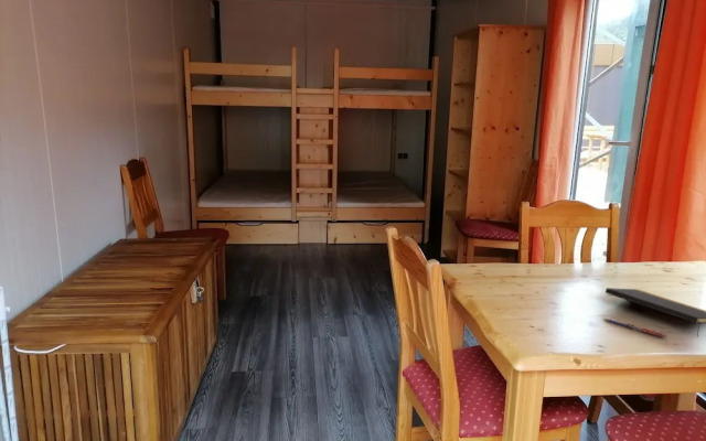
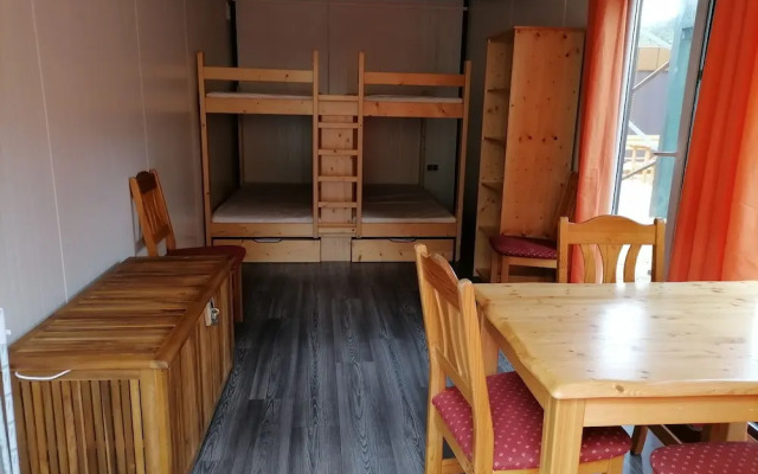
- notepad (663, 304)
- pen (633, 326)
